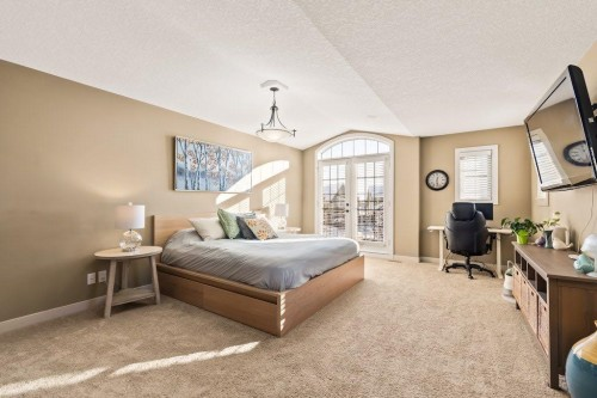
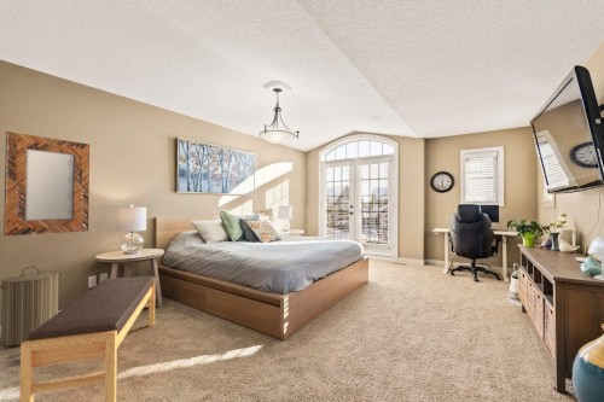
+ home mirror (51, 185)
+ bench (108, 328)
+ laundry hamper (30, 301)
